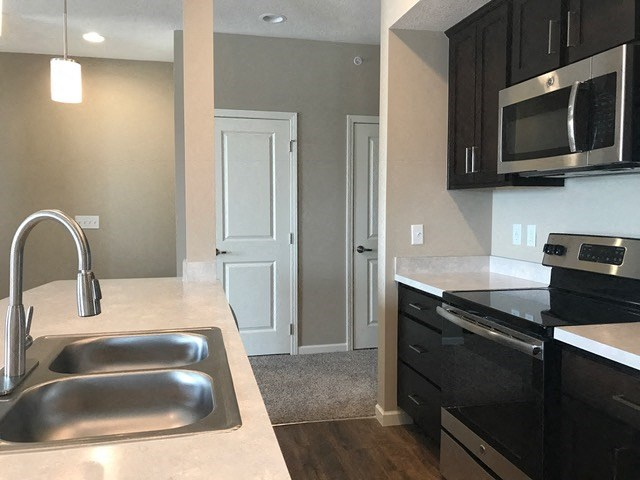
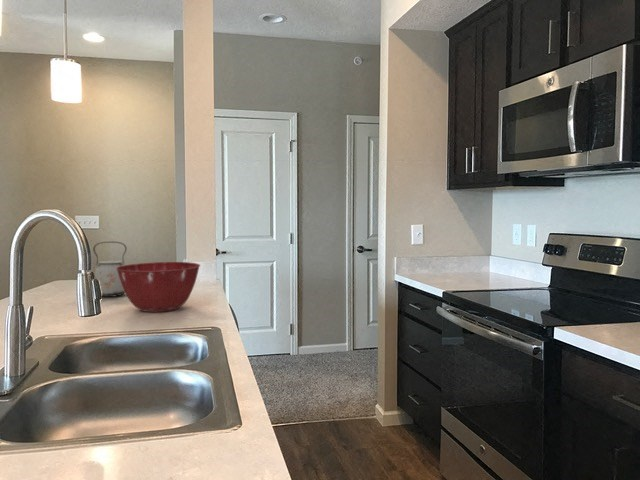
+ mixing bowl (159, 287)
+ kettle (116, 267)
